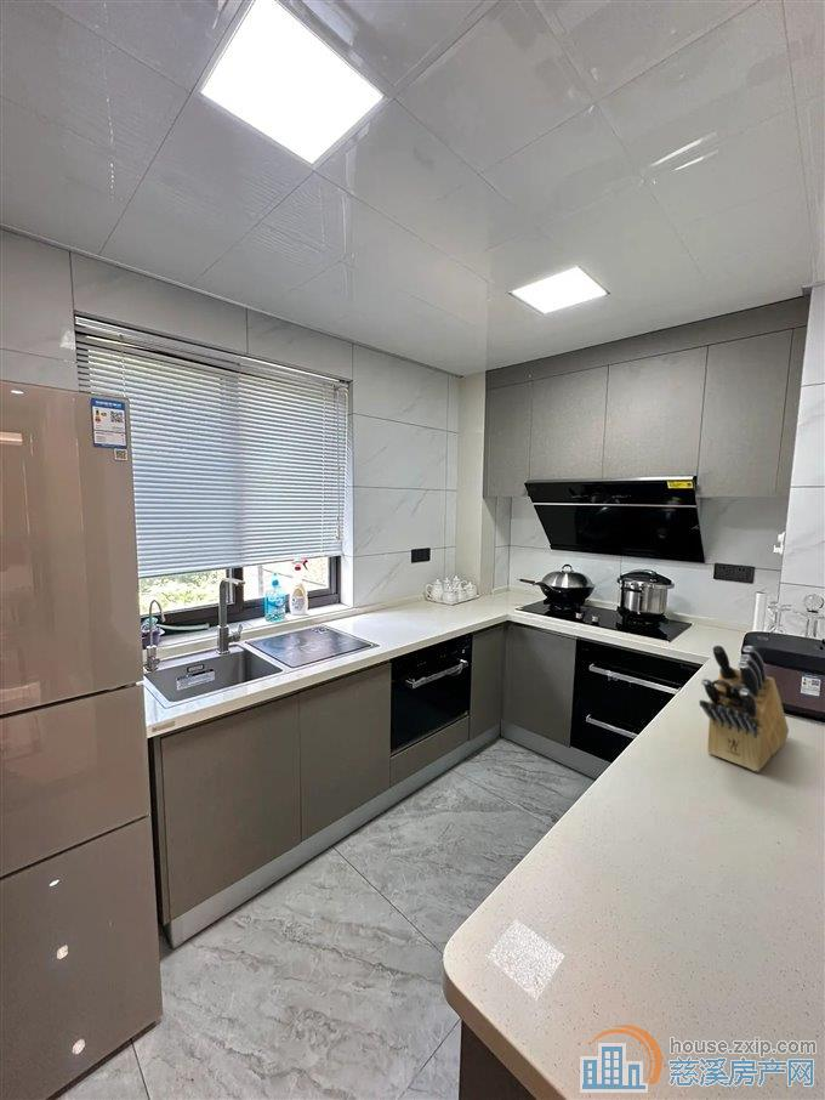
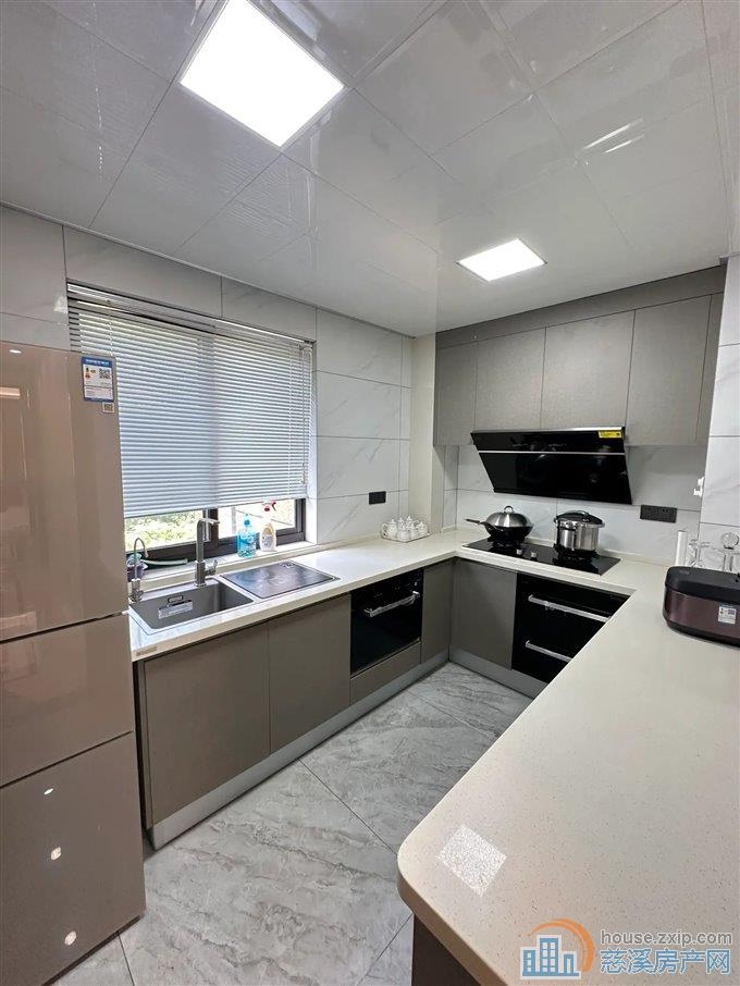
- knife block (747, 694)
